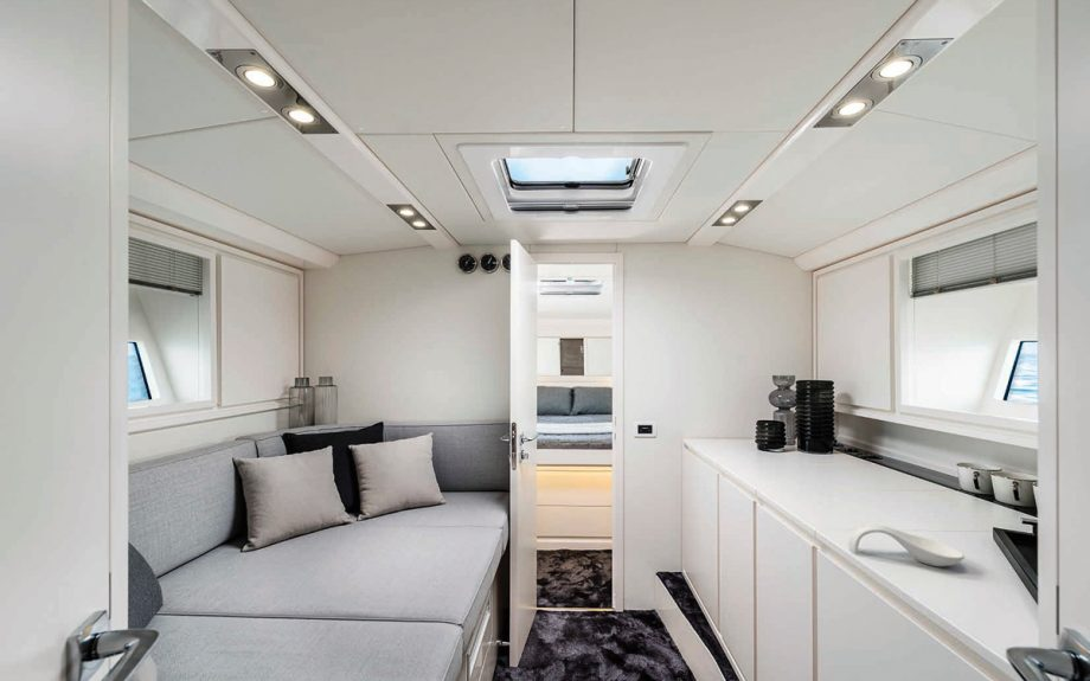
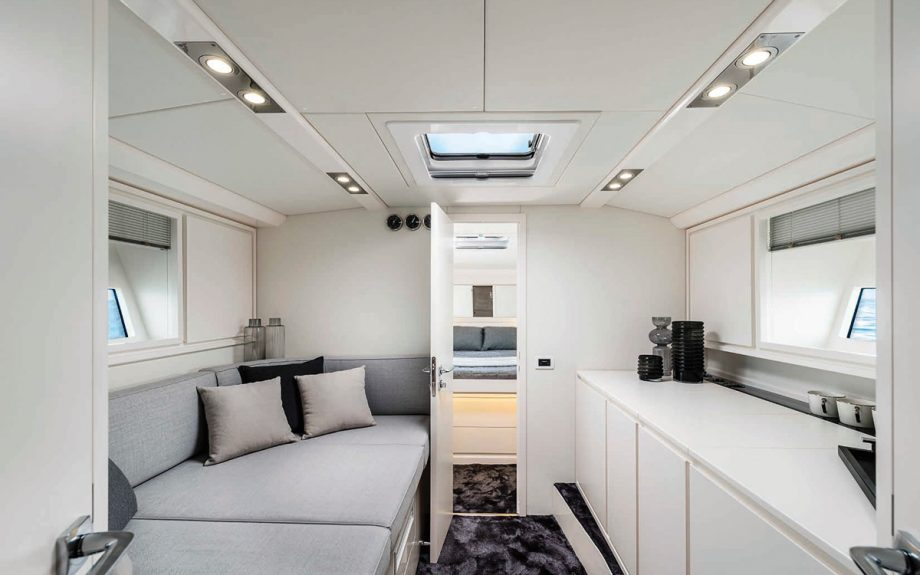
- spoon rest (904, 544)
